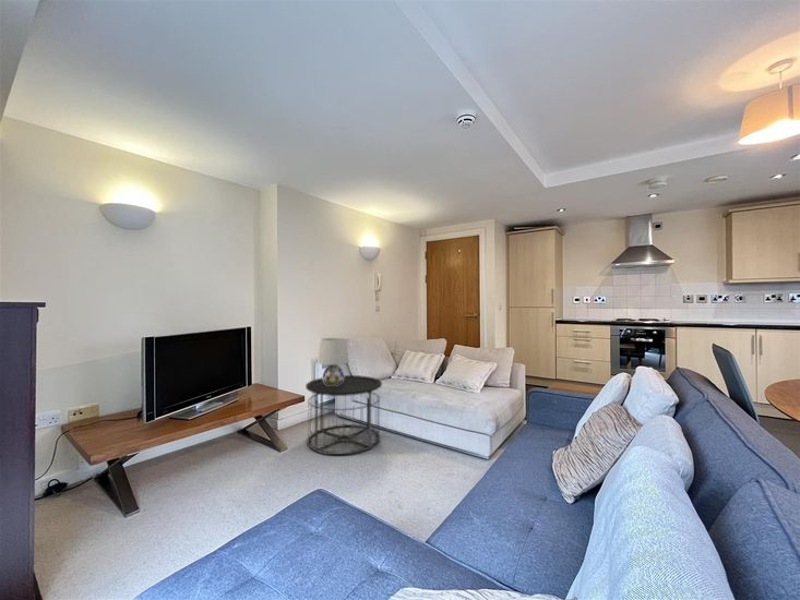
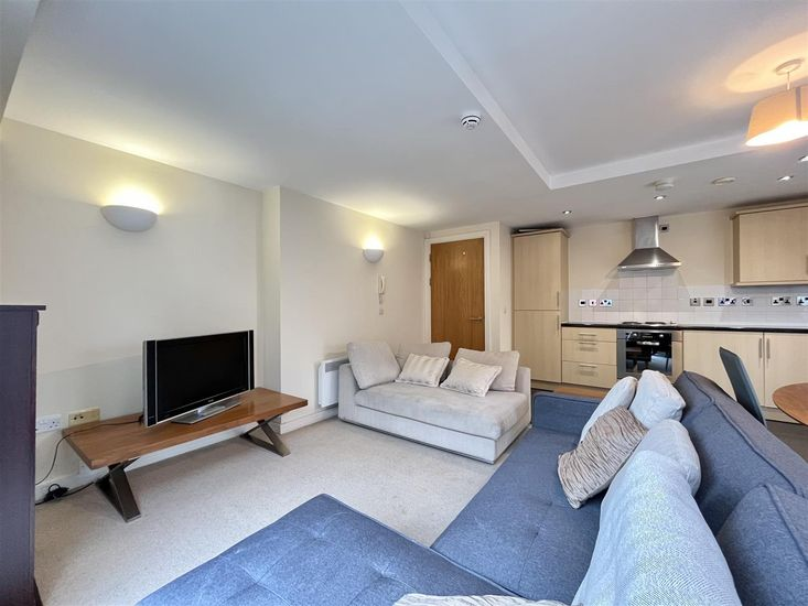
- side table (345, 411)
- table lamp (333, 359)
